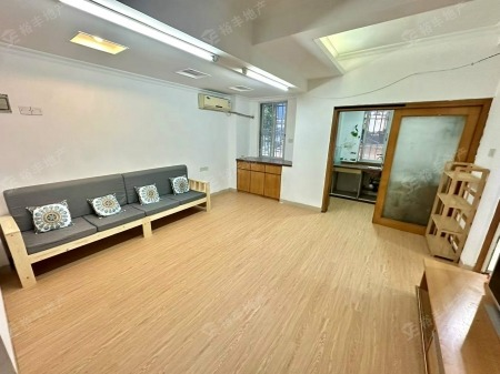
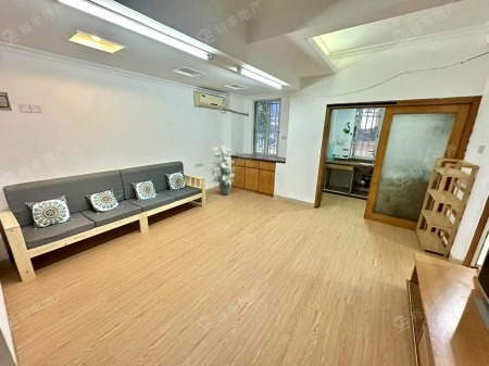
+ indoor plant (223, 171)
